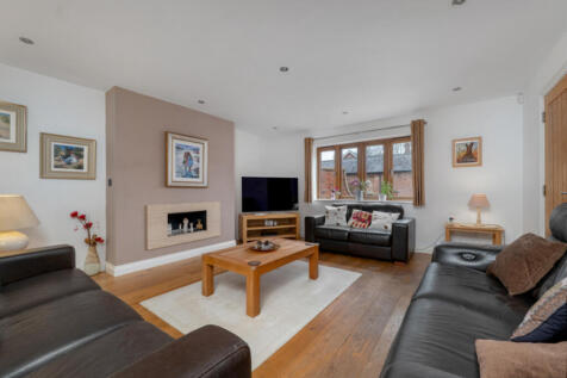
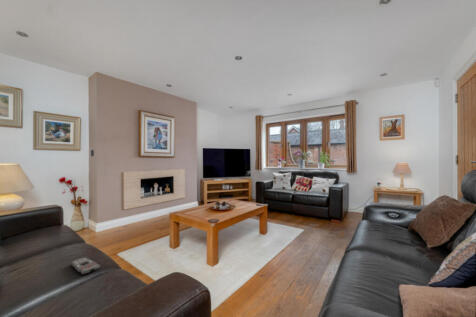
+ remote control (84, 265)
